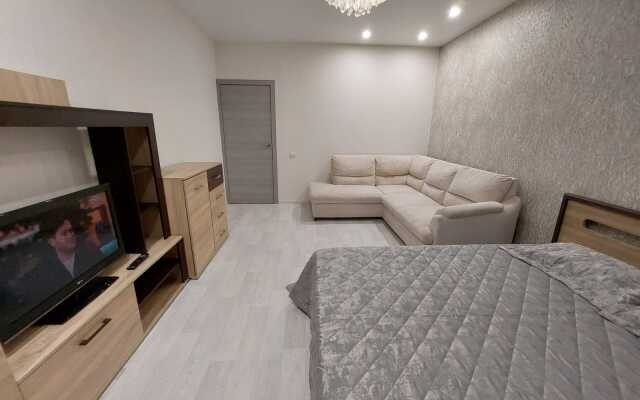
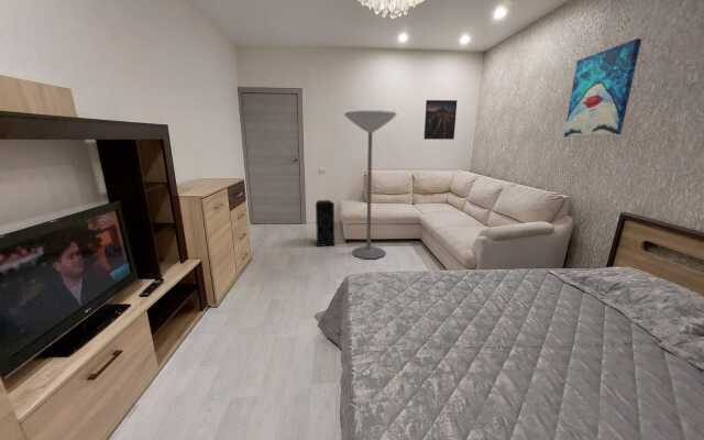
+ floor lamp (369, 187)
+ wall art (596, 95)
+ speaker (324, 222)
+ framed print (440, 120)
